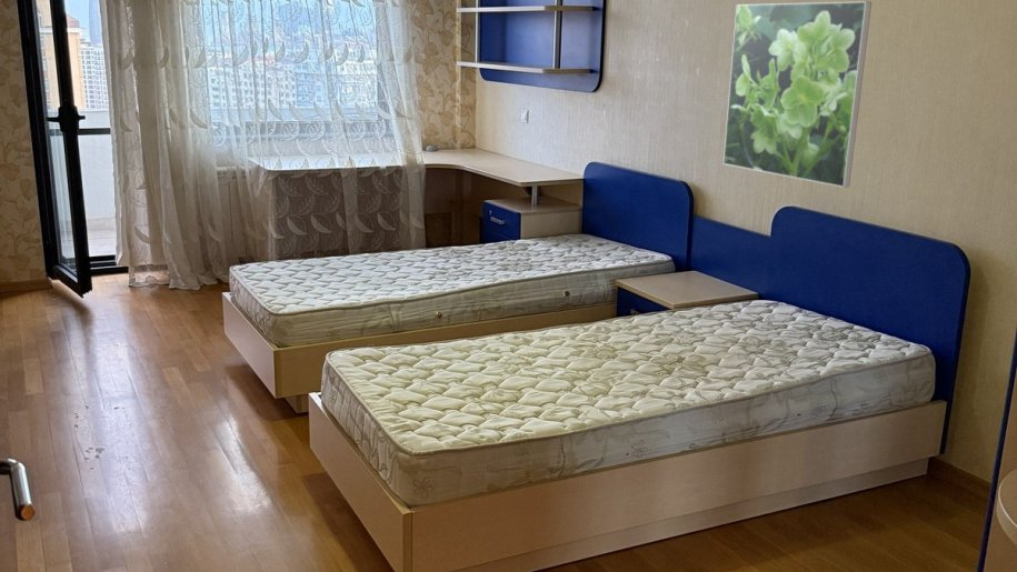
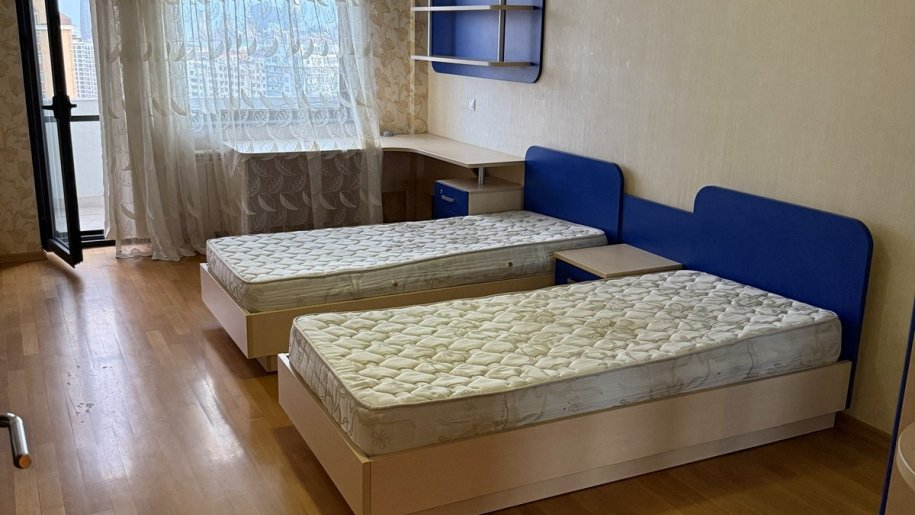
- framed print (789, 91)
